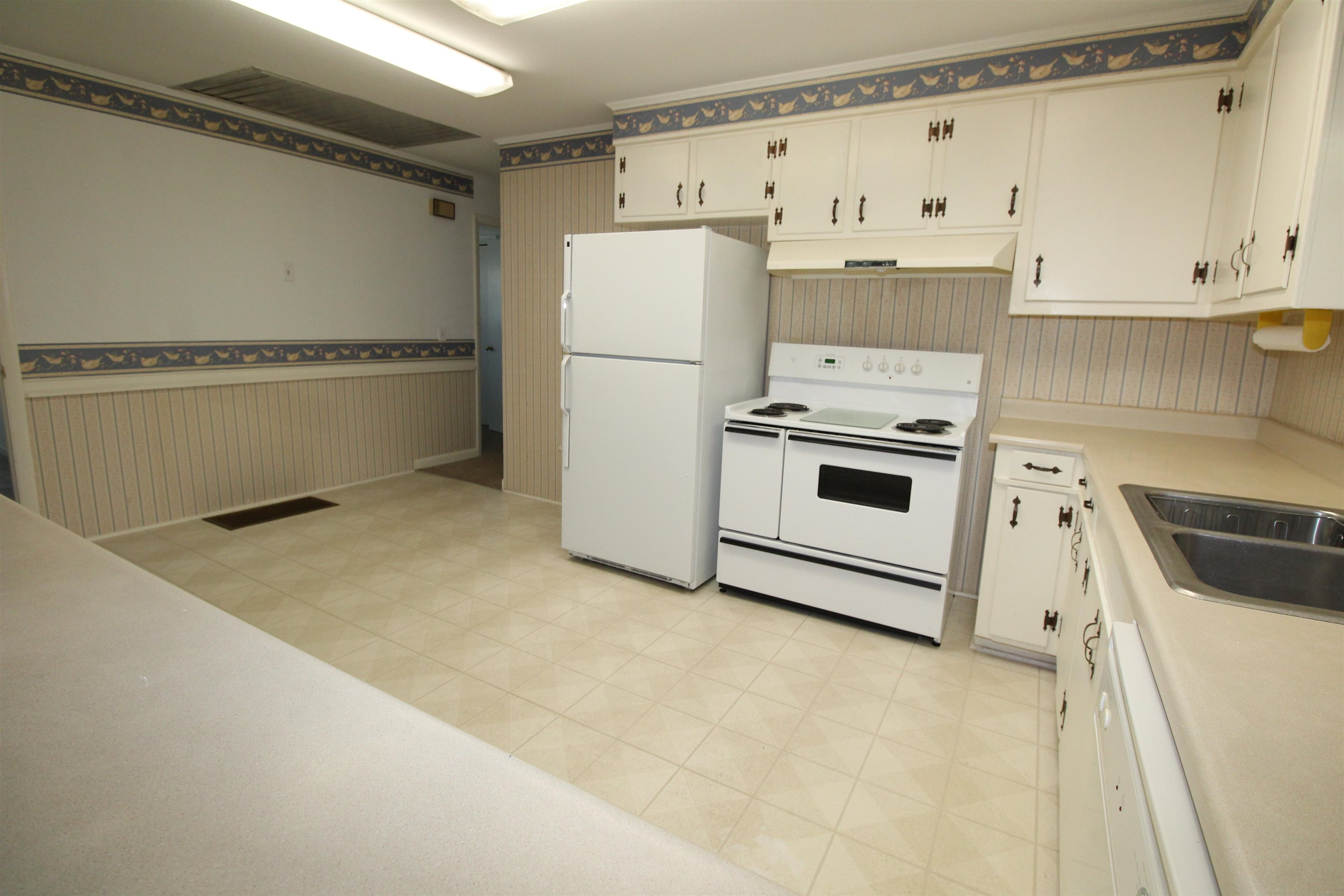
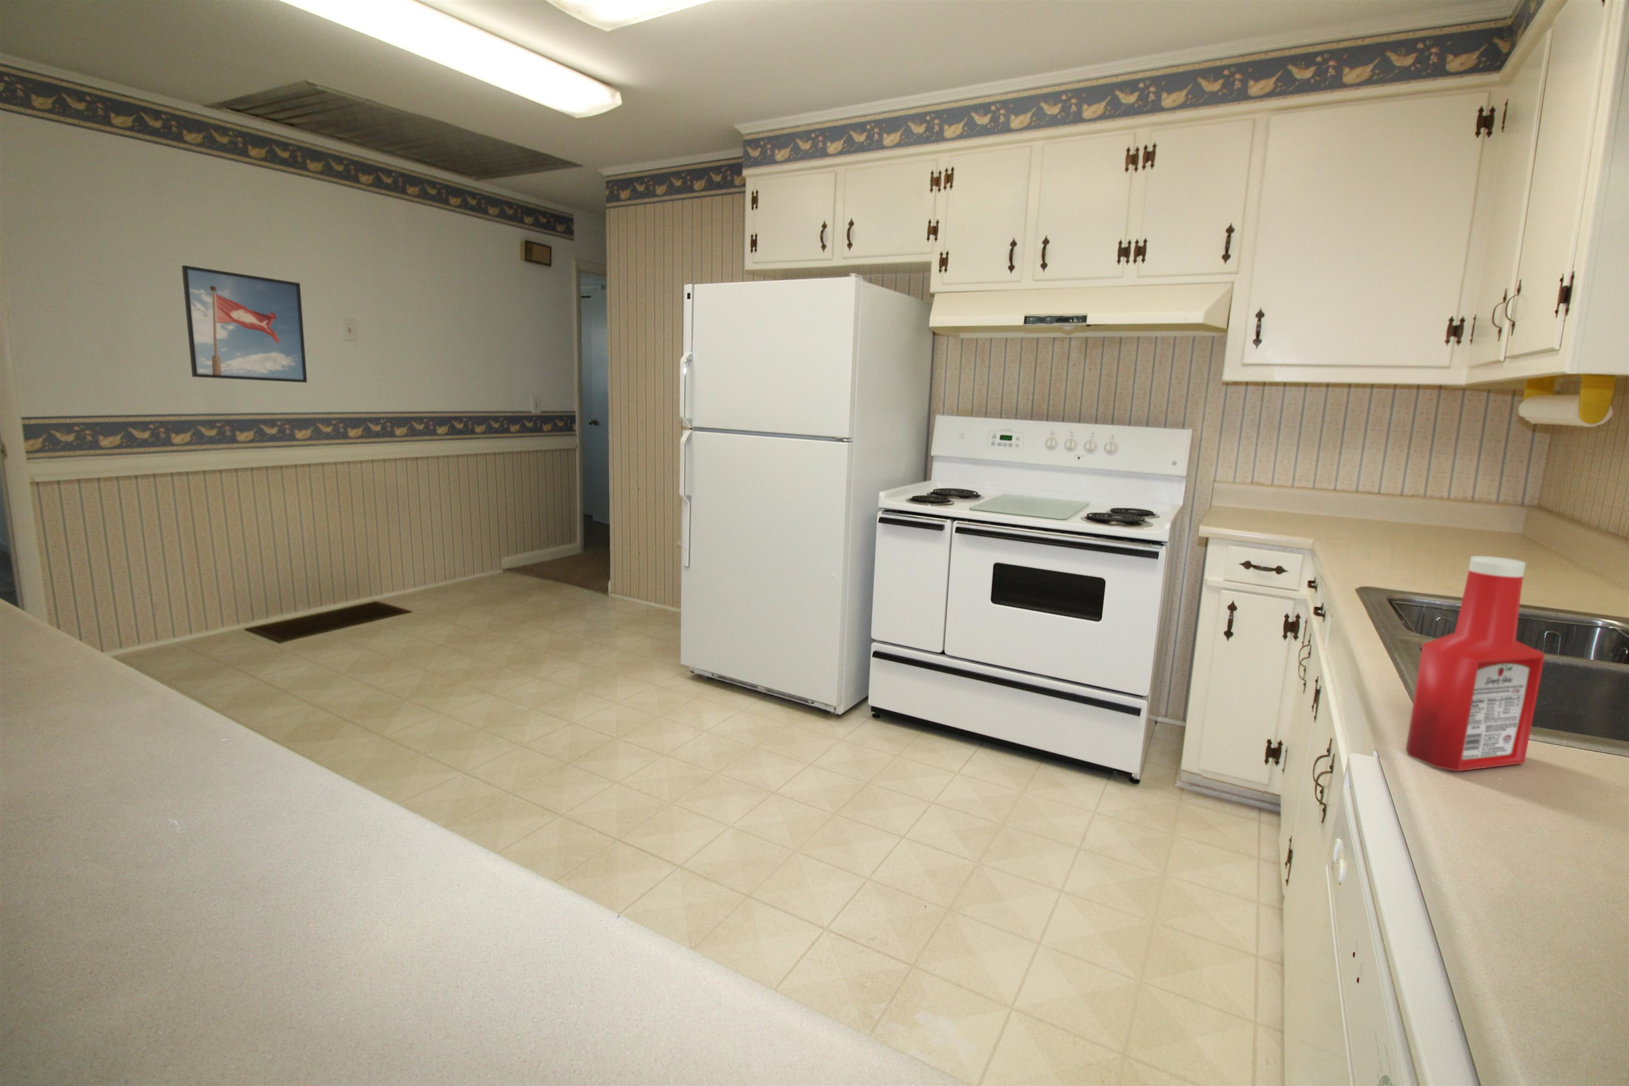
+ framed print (248, 327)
+ soap bottle (1481, 659)
